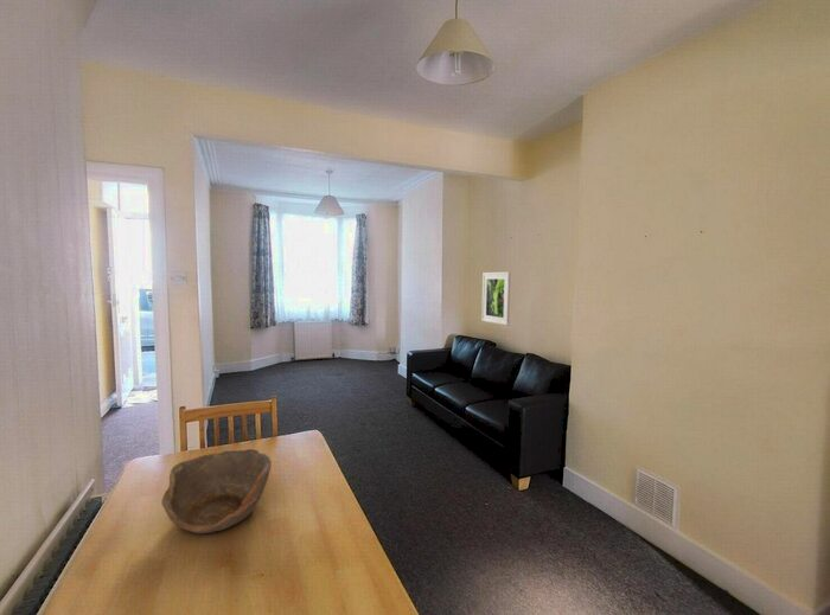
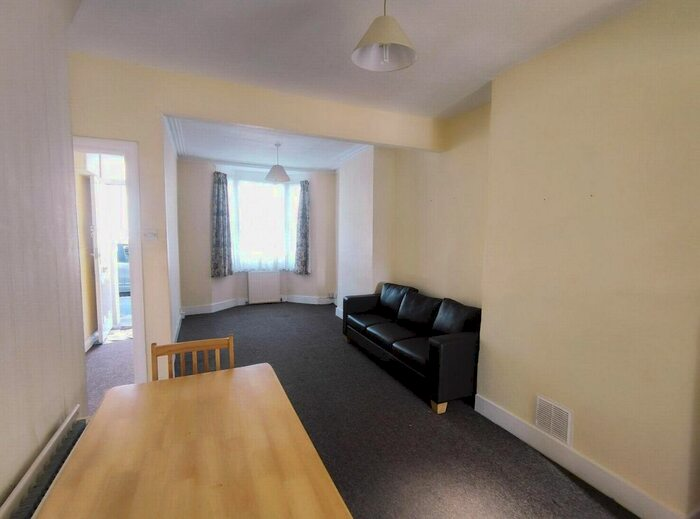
- bowl (221, 488)
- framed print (494, 297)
